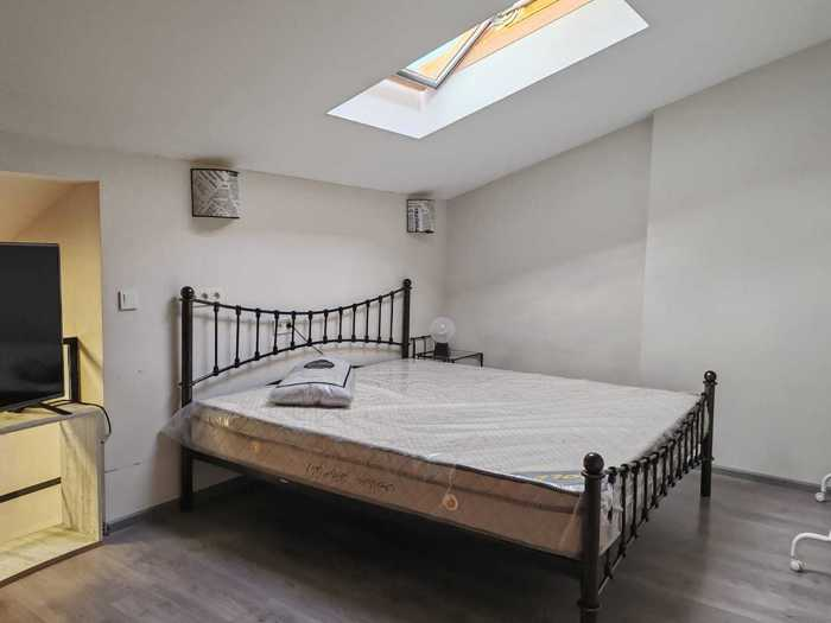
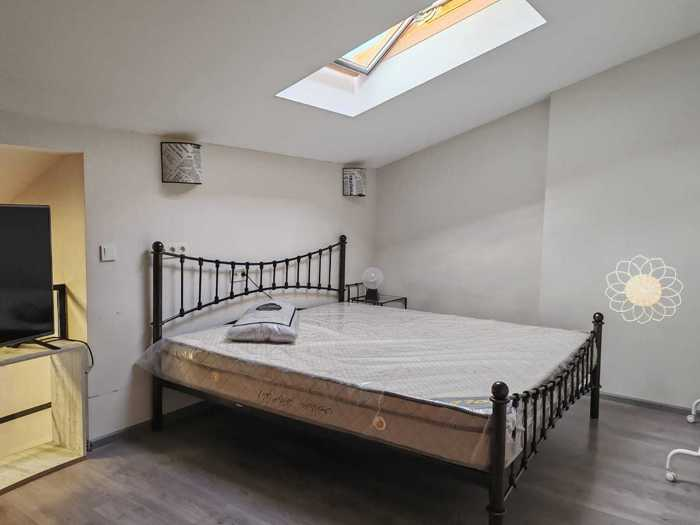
+ decorative wall piece (643, 289)
